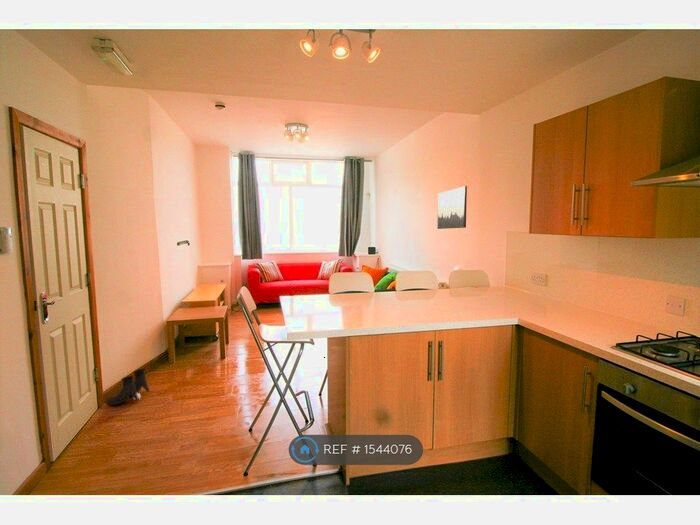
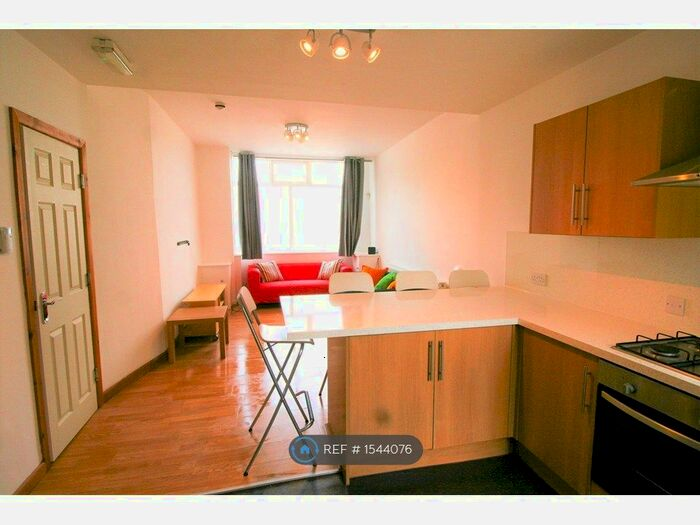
- boots (127, 385)
- wall art (450, 209)
